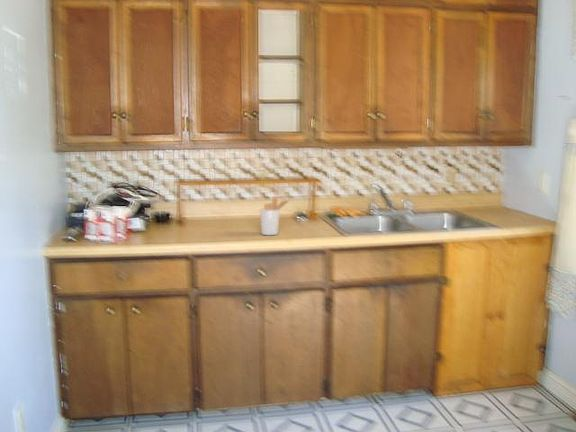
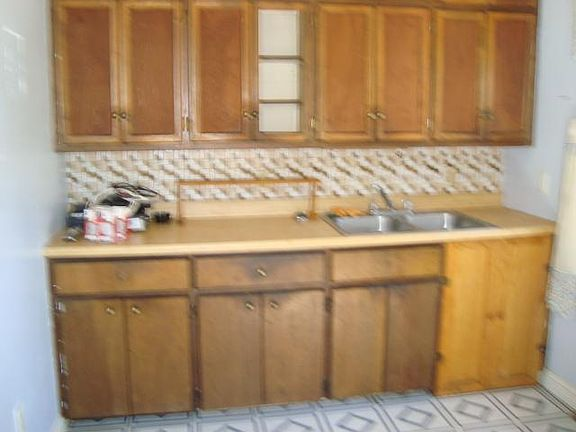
- utensil holder (274, 215)
